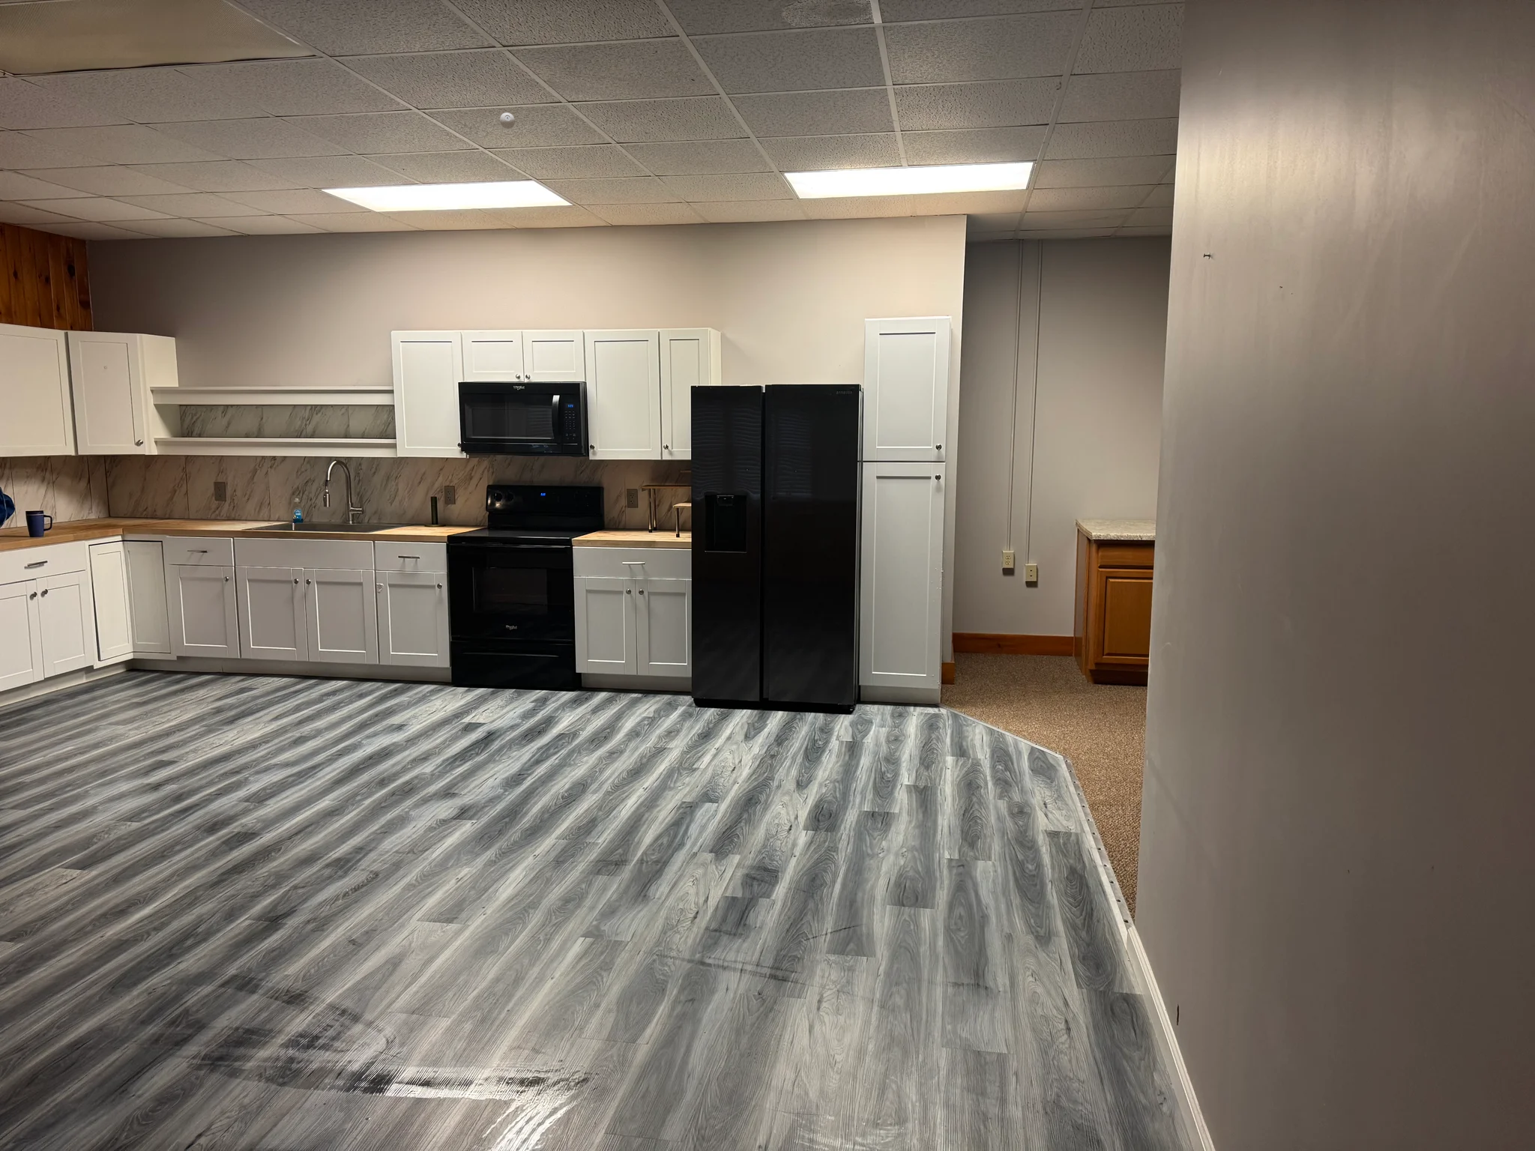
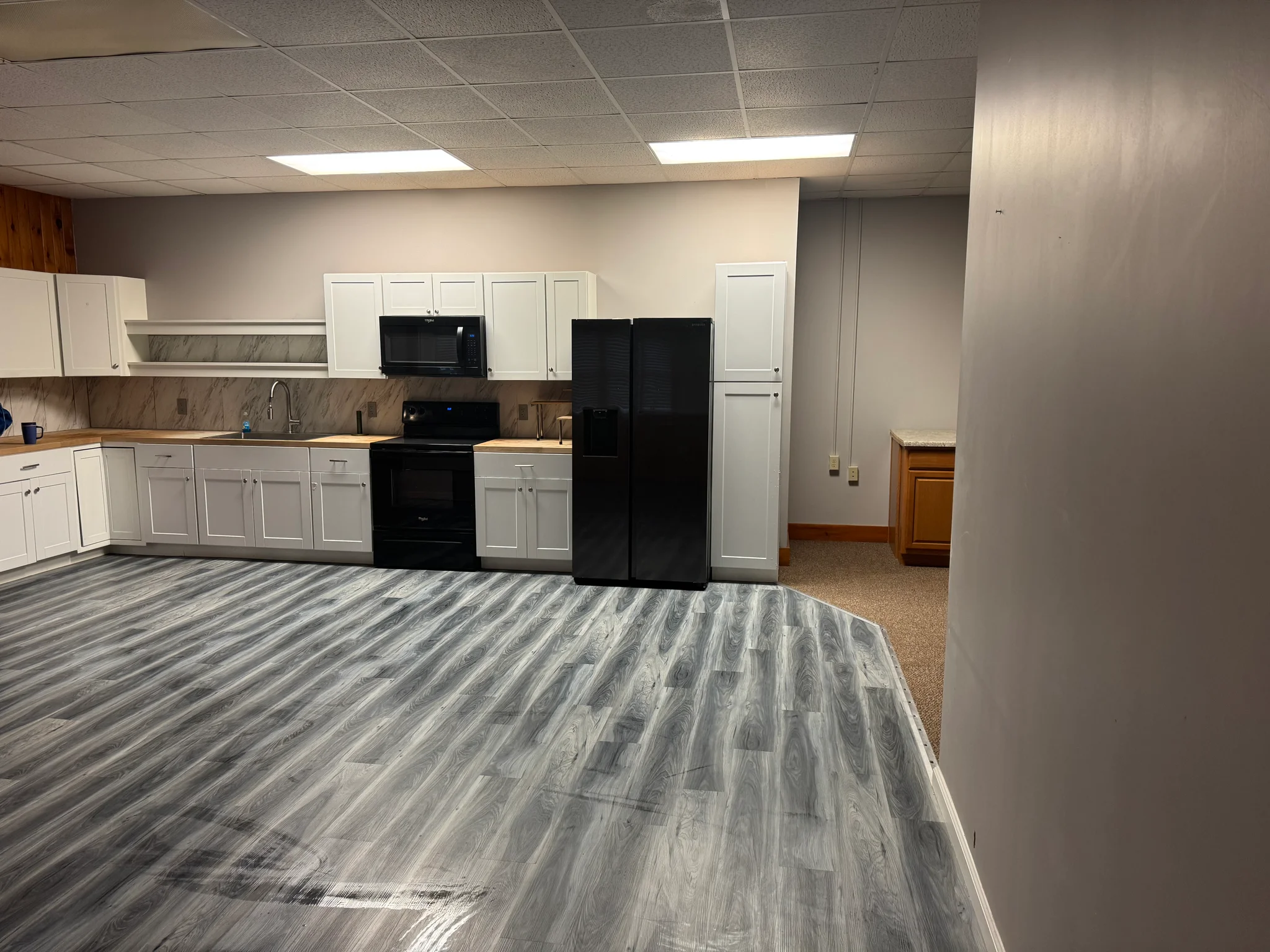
- eyeball (508, 121)
